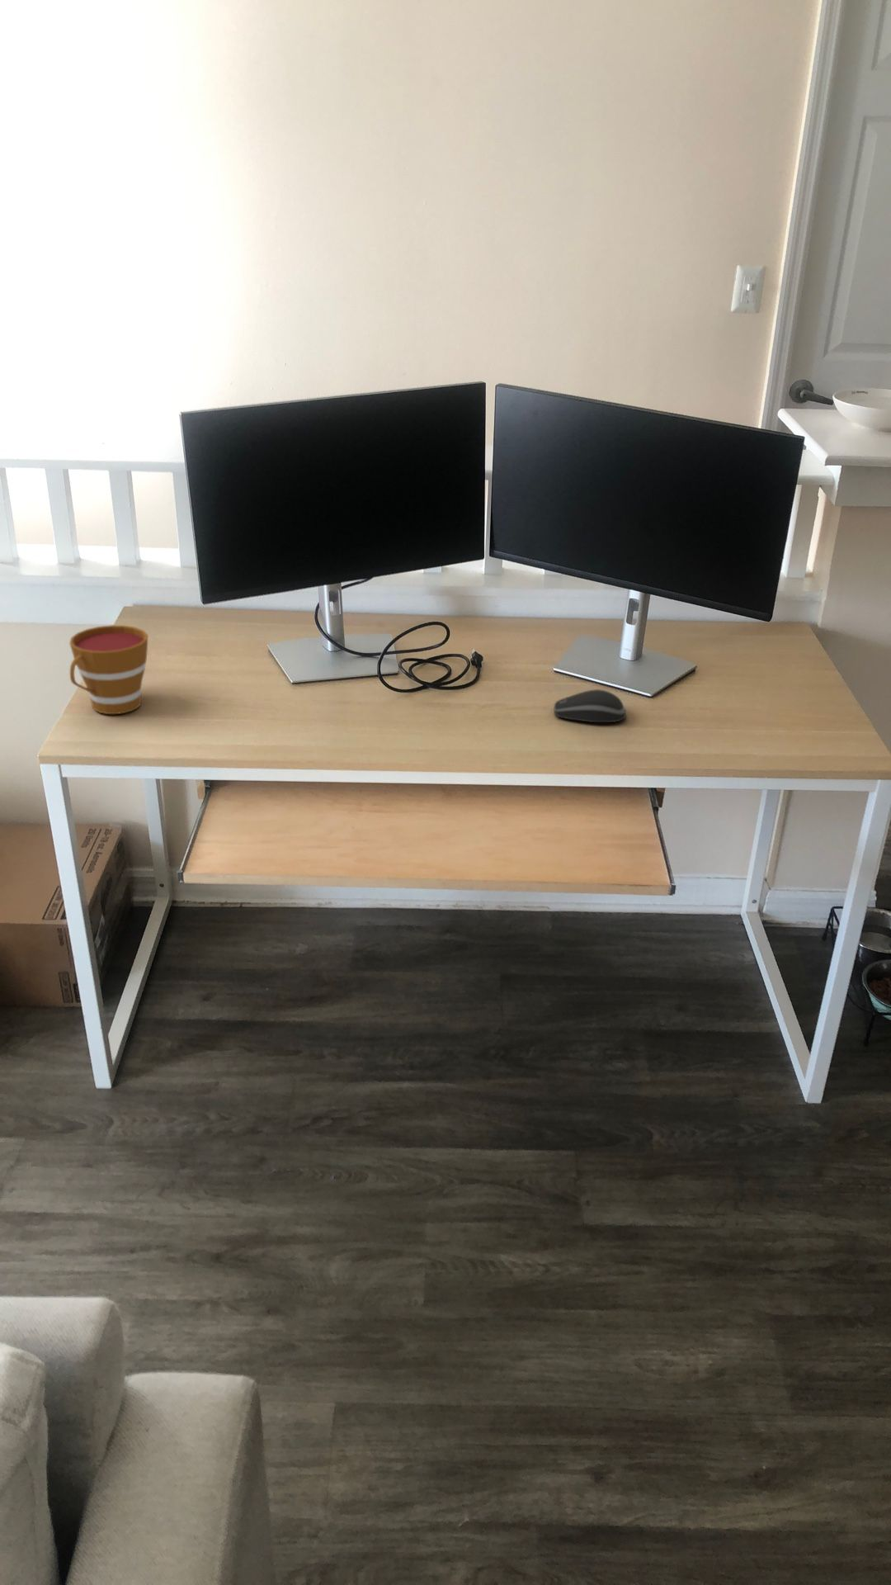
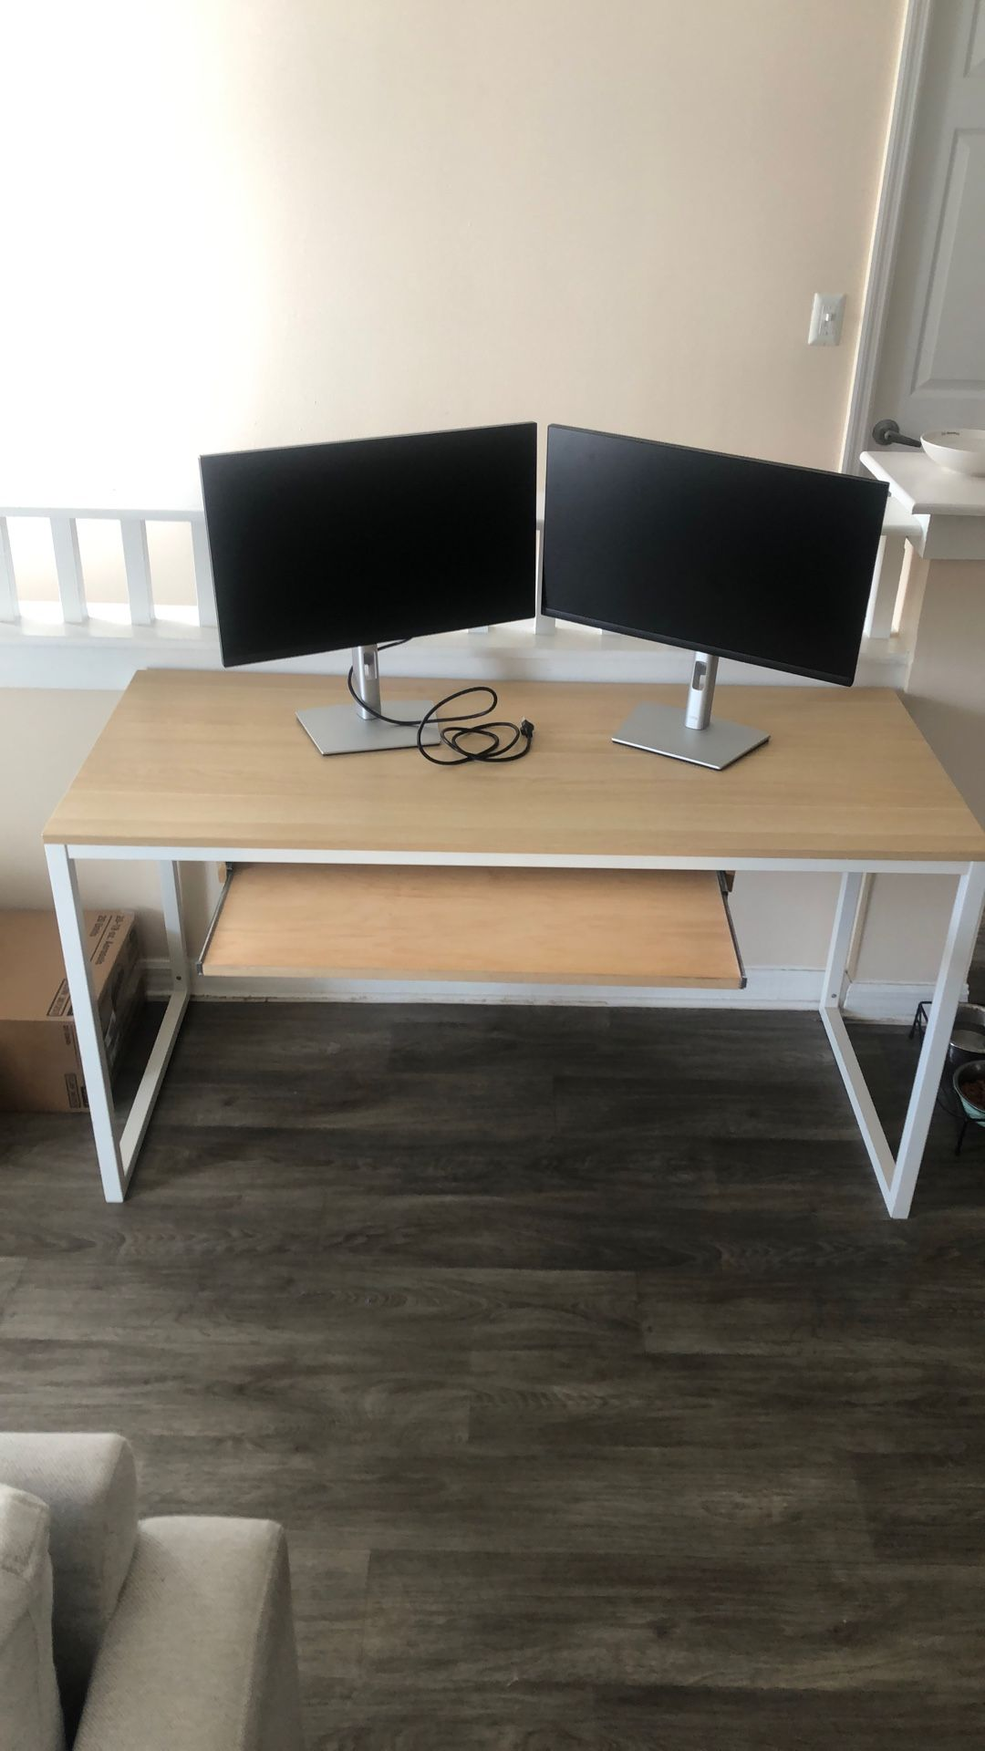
- computer mouse (590, 703)
- cup (108, 674)
